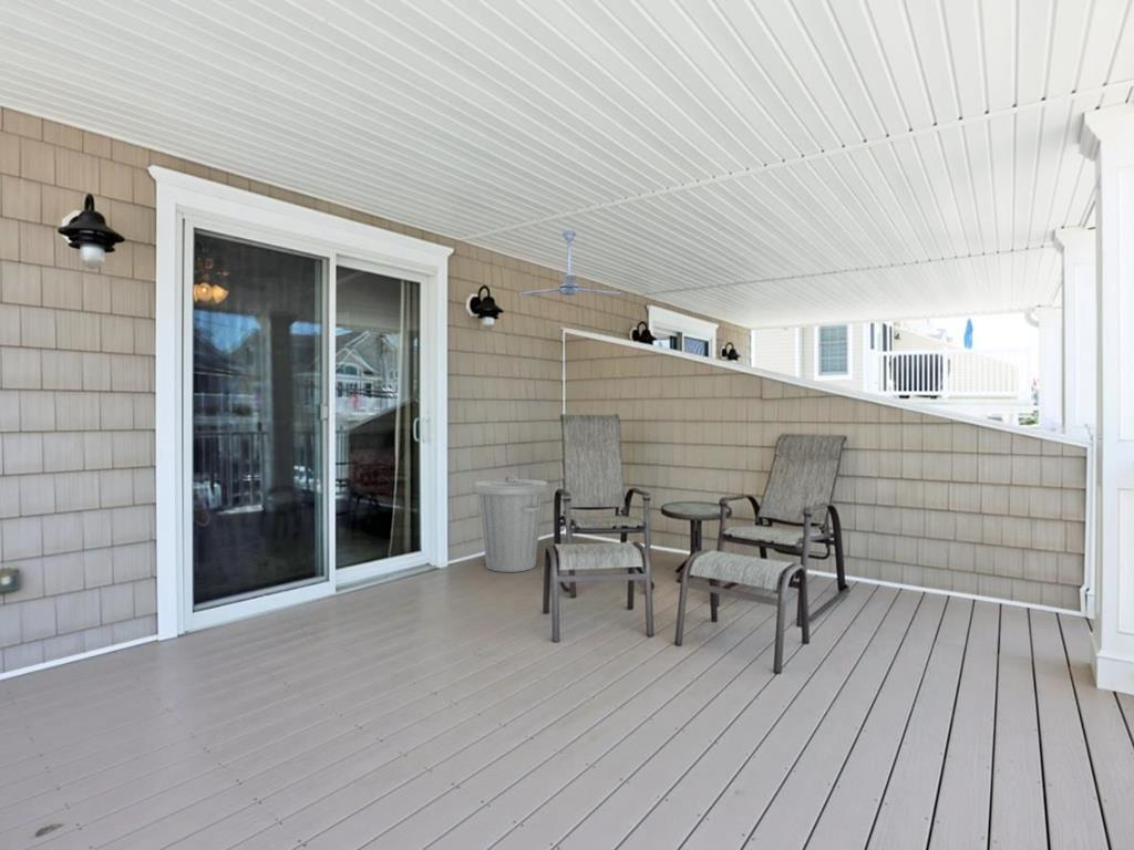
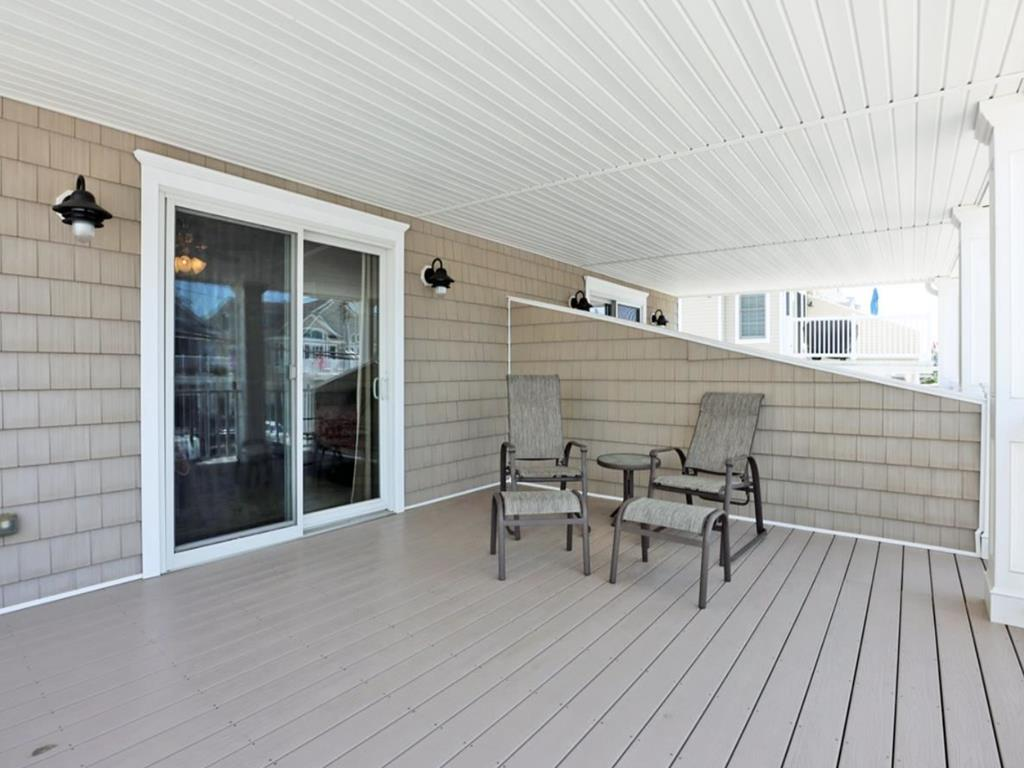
- trash can (511, 520)
- ceiling fan (569, 259)
